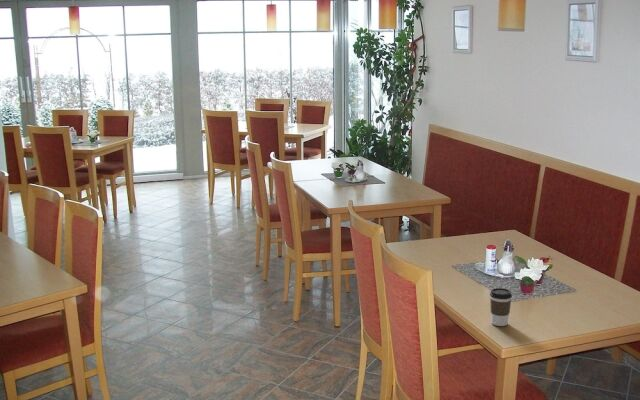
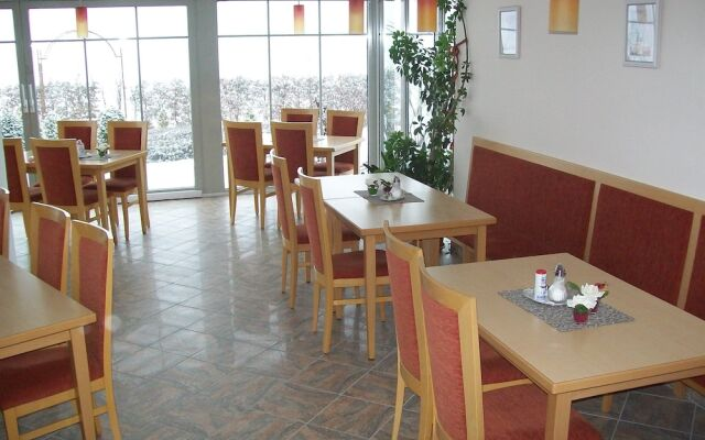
- coffee cup (500, 307)
